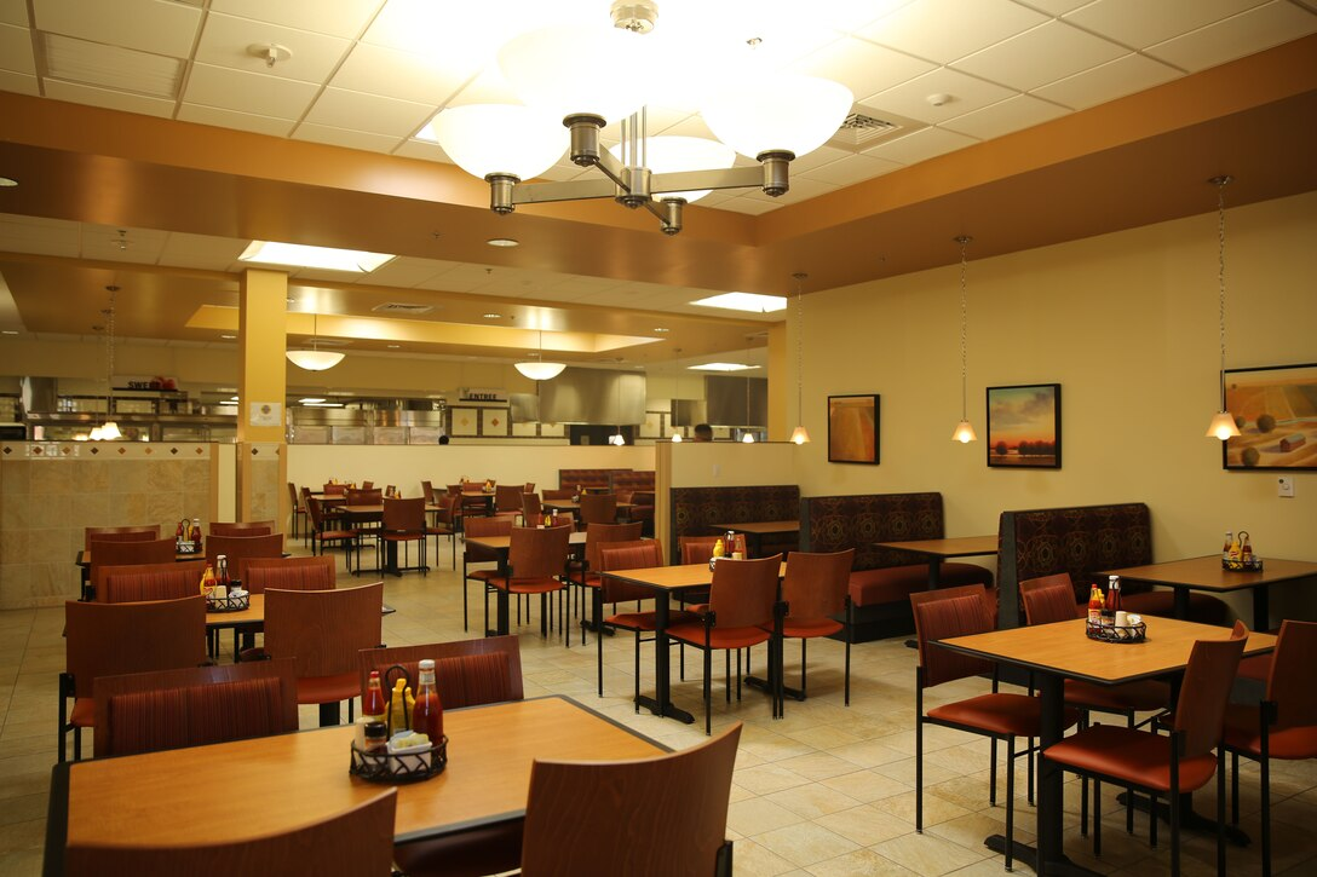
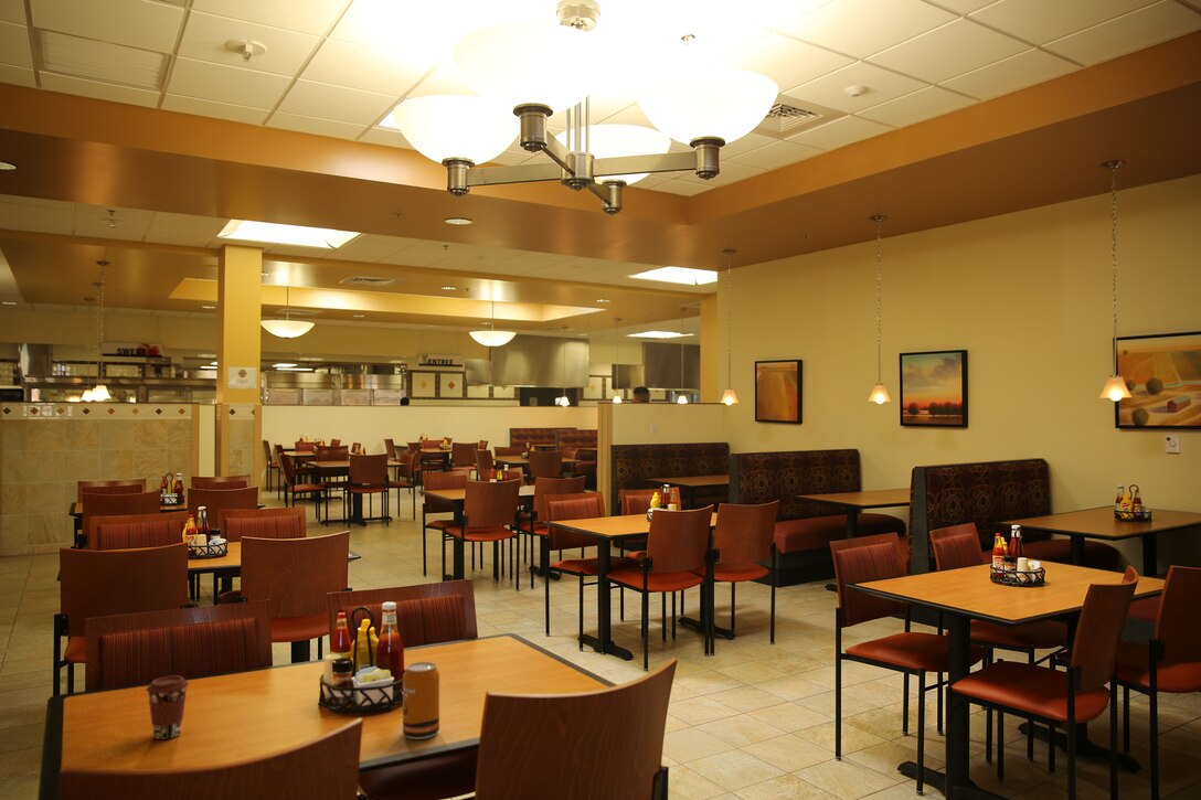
+ soda can (421, 700)
+ coffee cup (167, 707)
